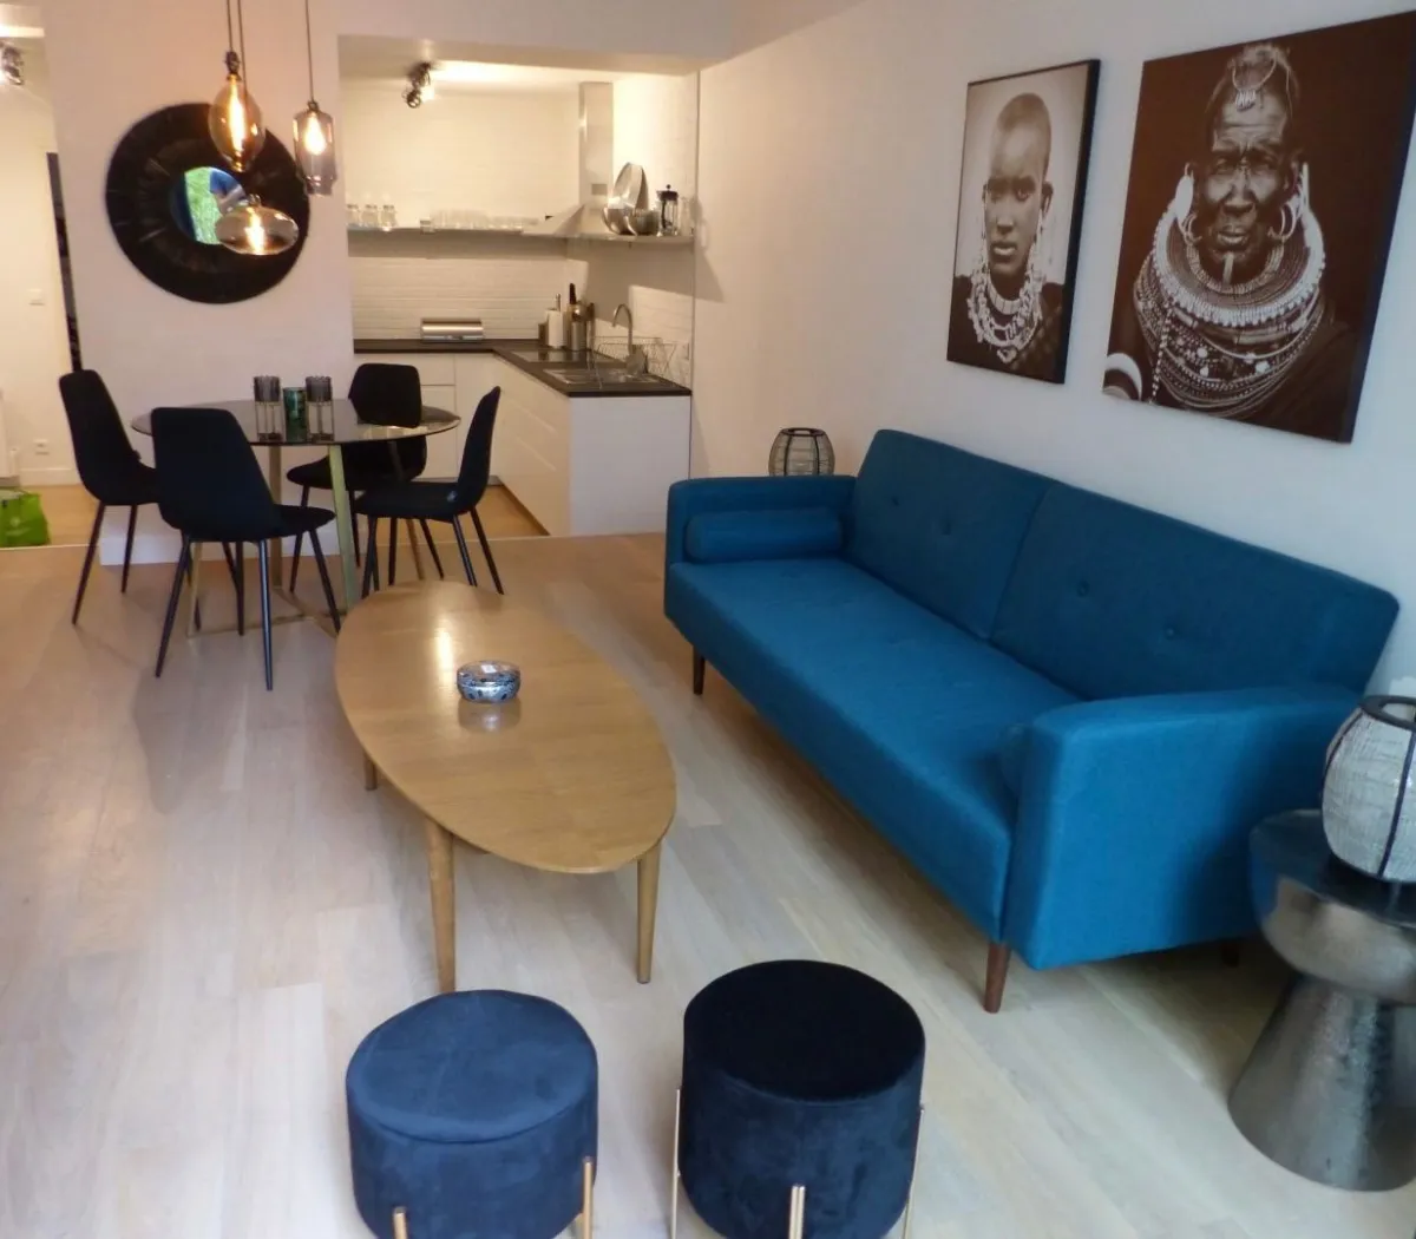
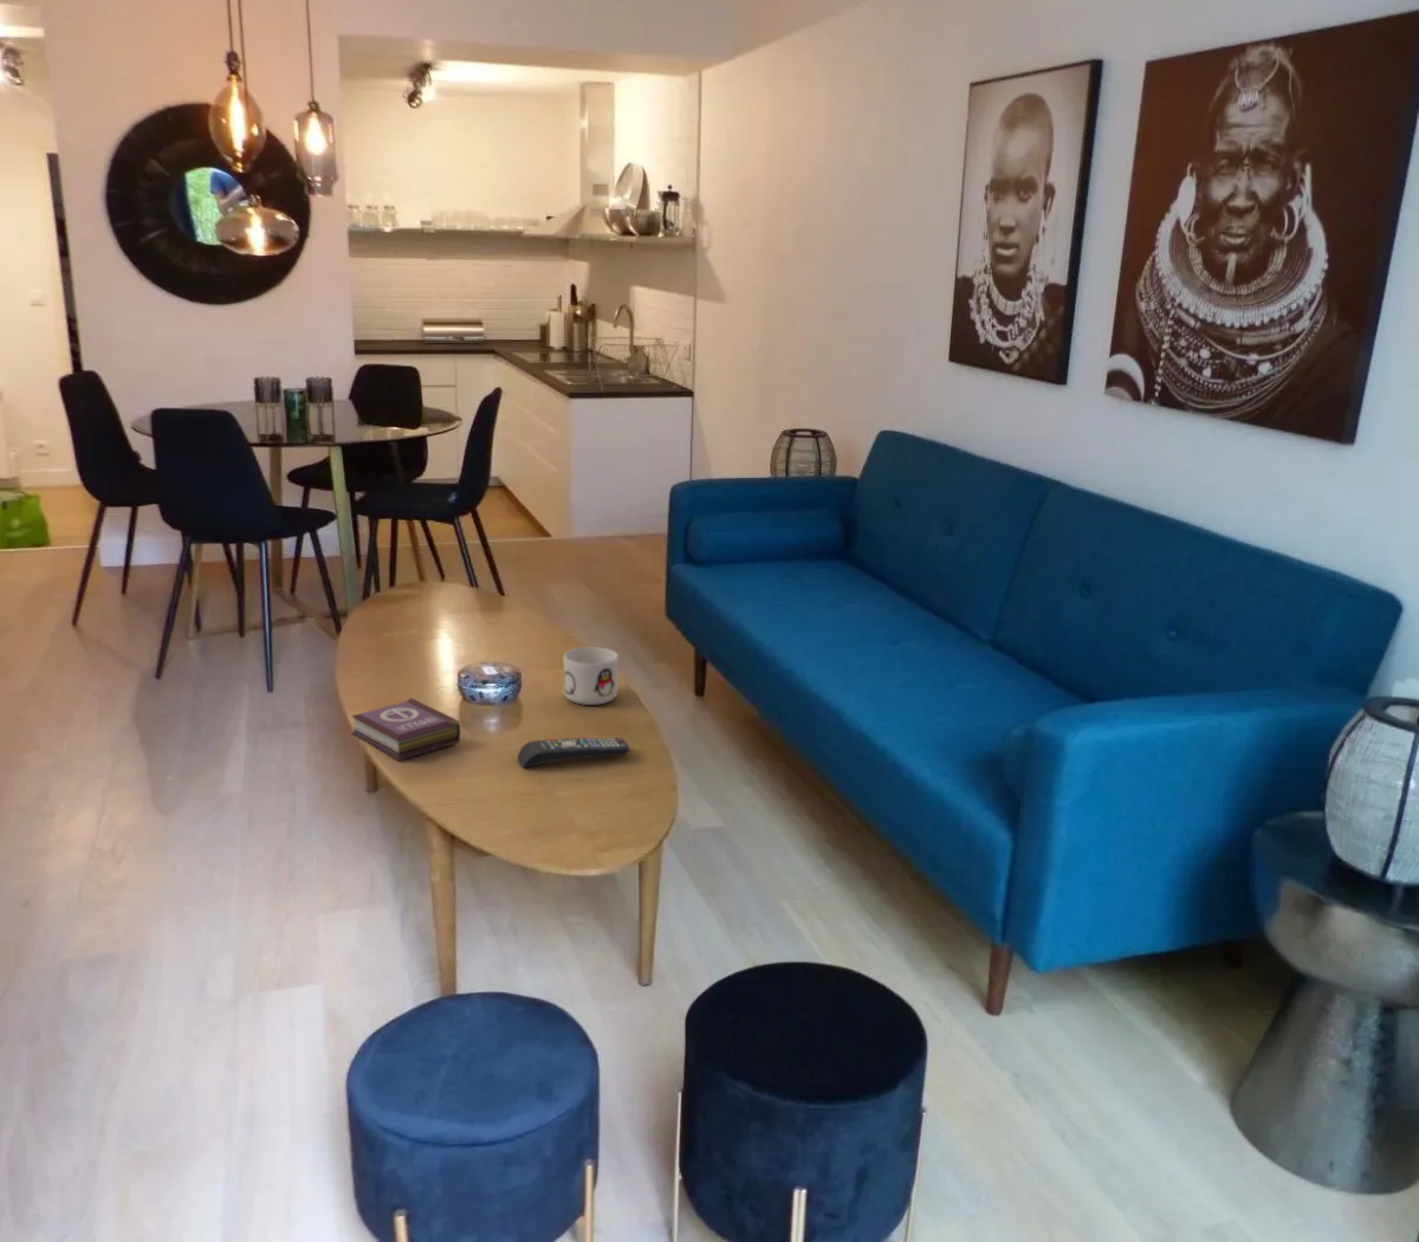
+ mug (595, 674)
+ book (405, 727)
+ remote control (573, 748)
